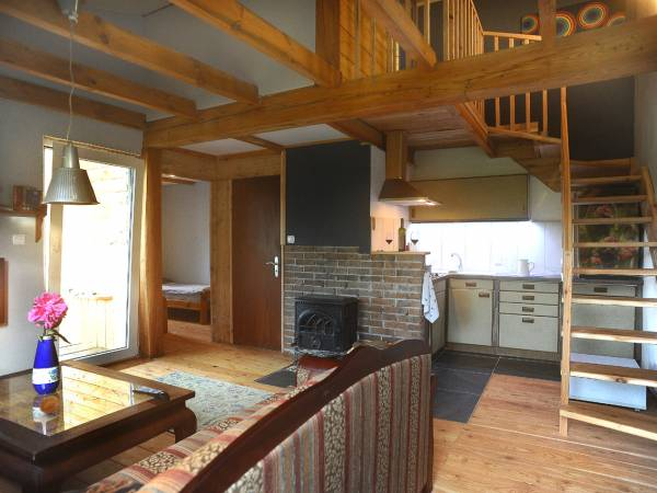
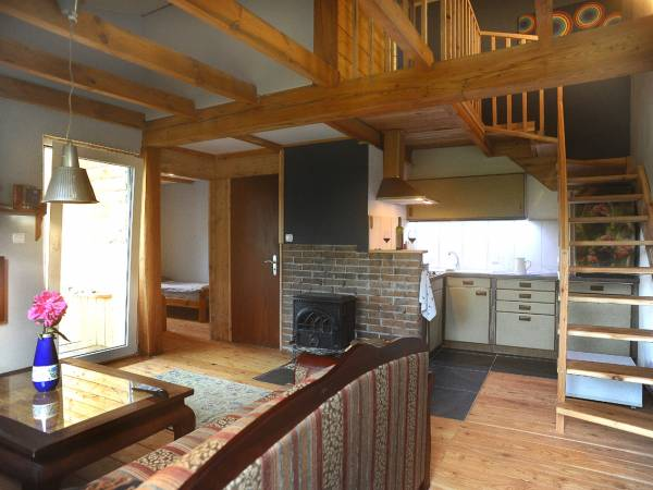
- fruit (49, 404)
